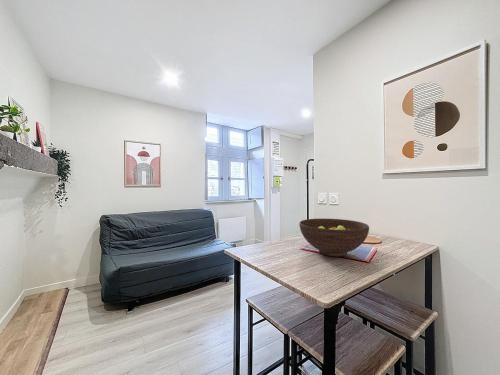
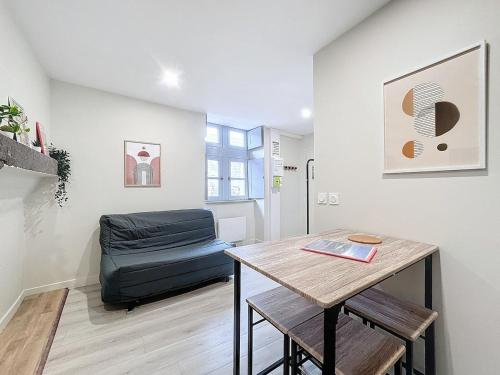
- fruit bowl (332, 238)
